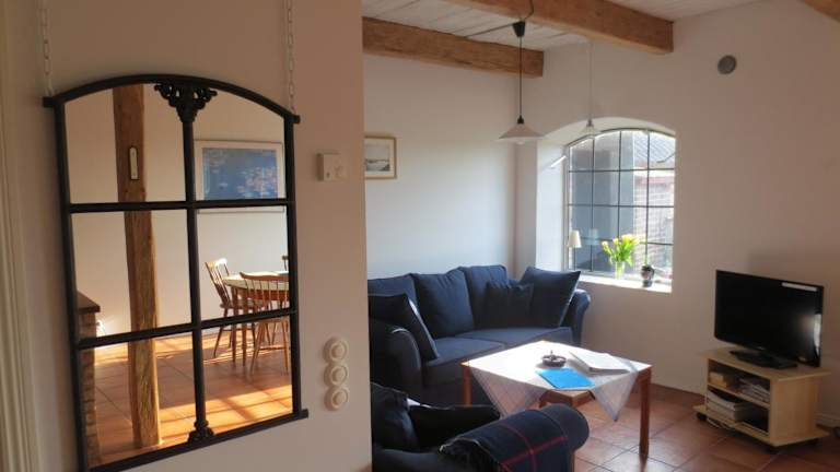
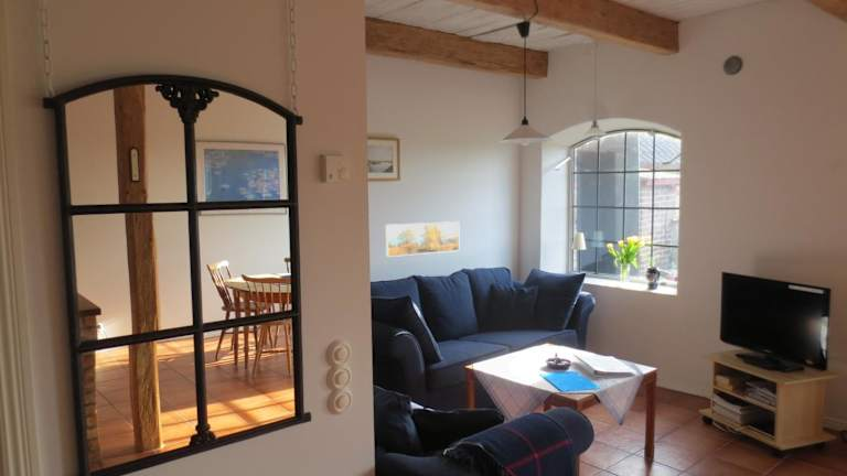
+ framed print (424, 238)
